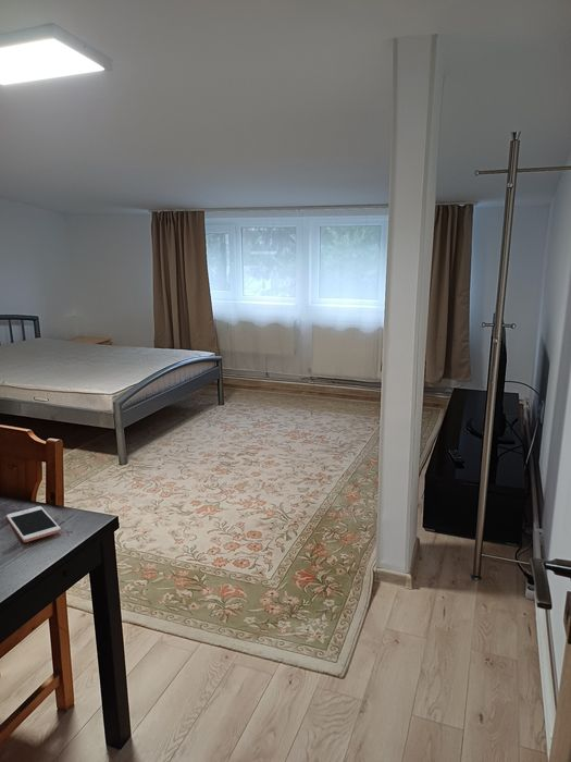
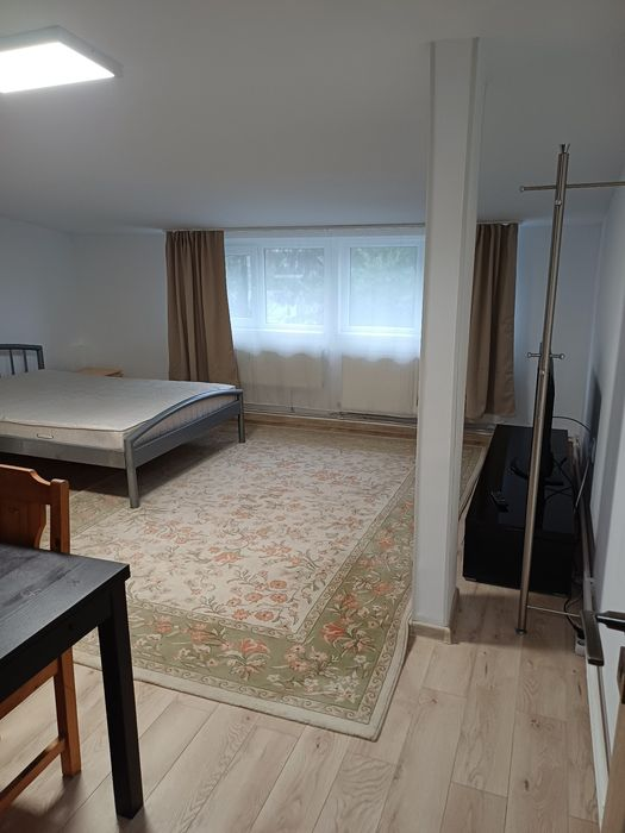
- cell phone (33, 523)
